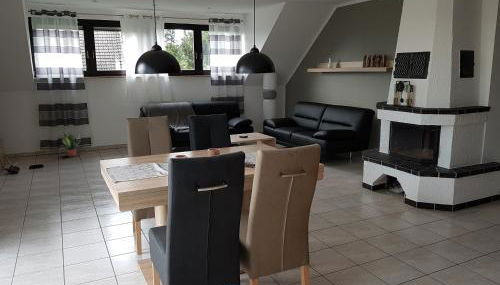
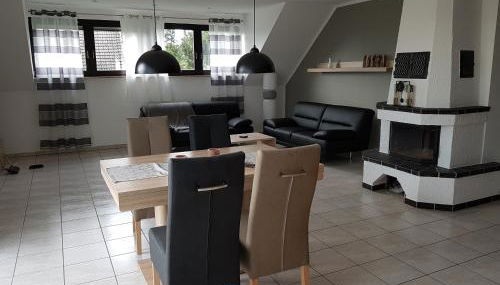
- potted plant (71, 143)
